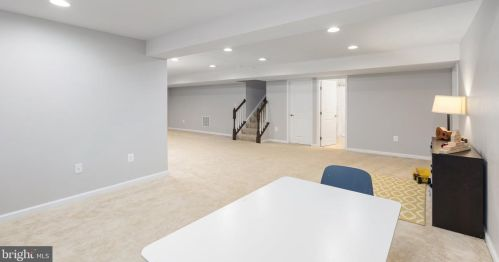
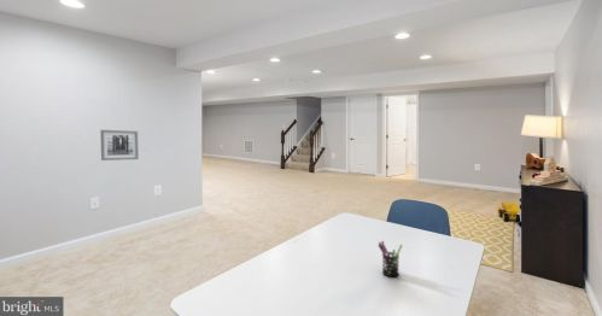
+ pen holder (390, 257)
+ wall art (119, 145)
